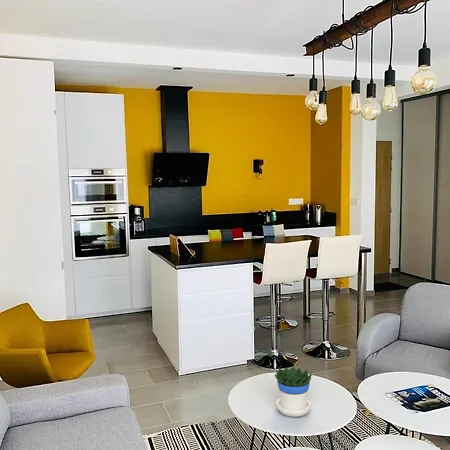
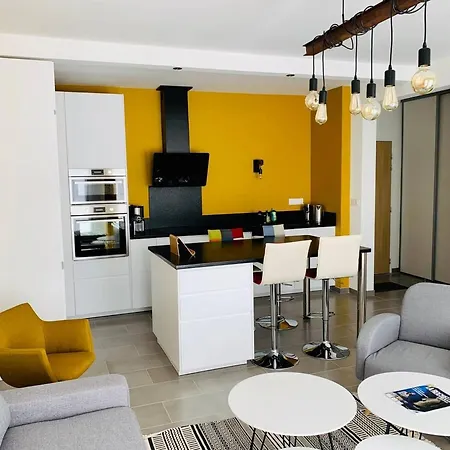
- flowerpot (293, 392)
